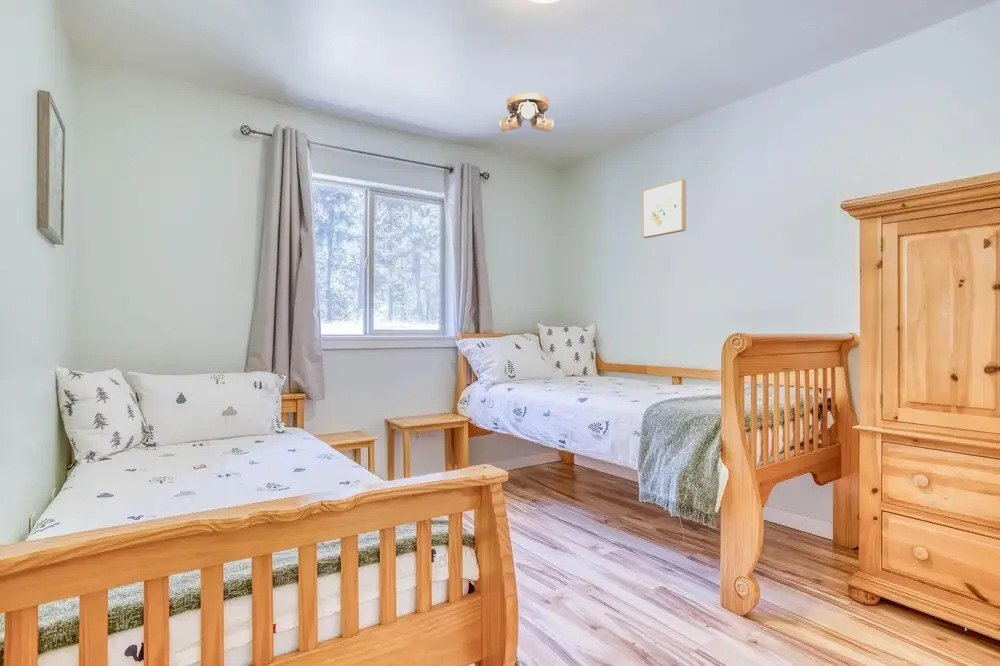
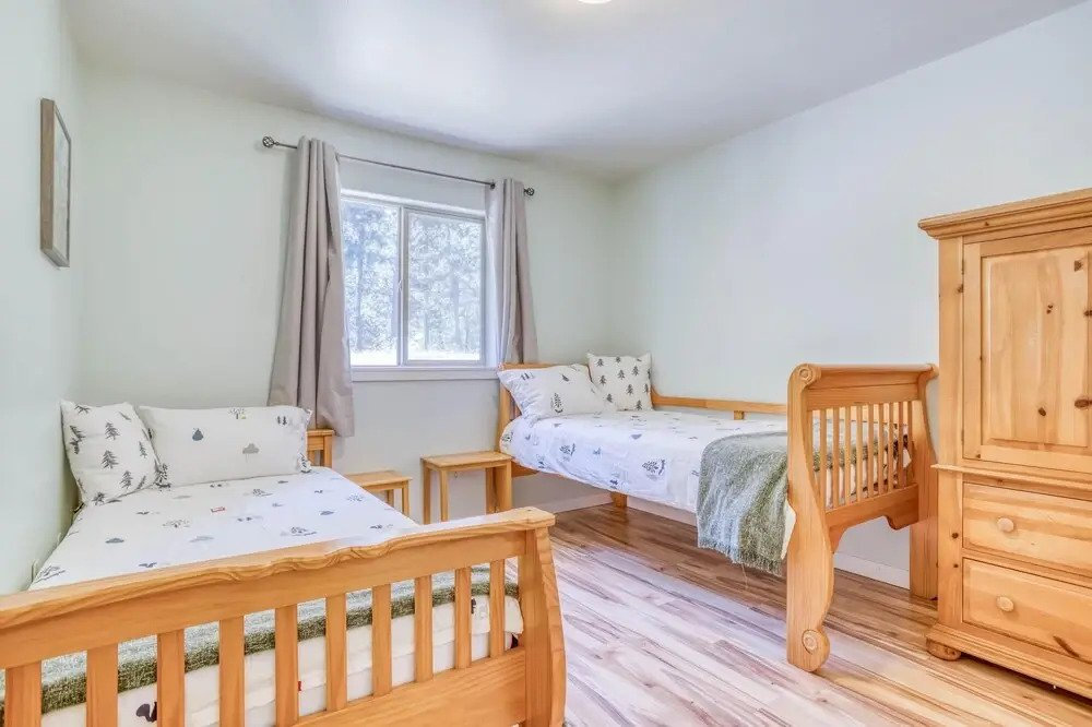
- ceiling light (526, 114)
- wall art (663, 209)
